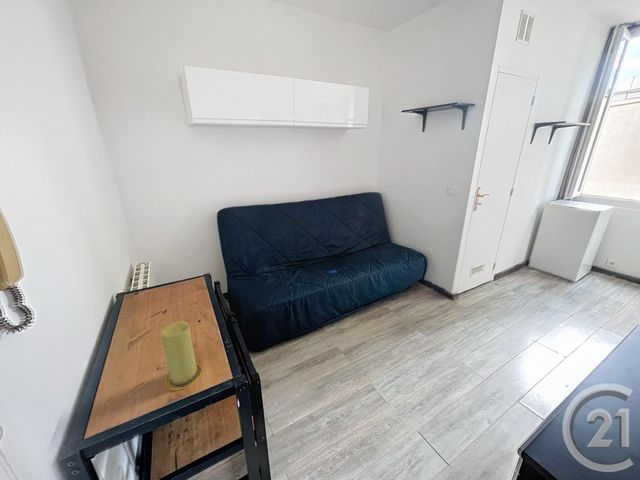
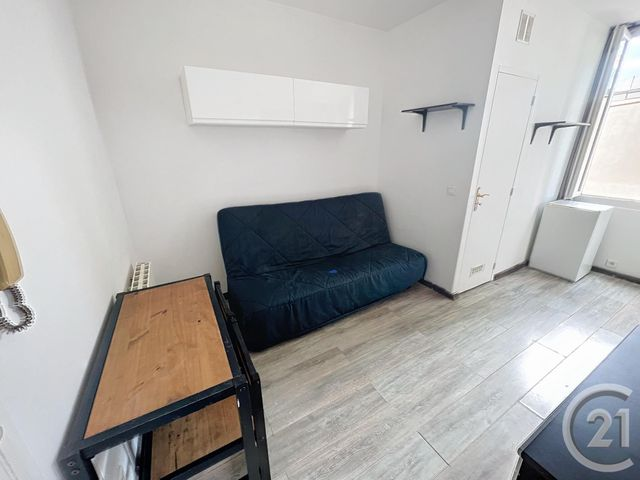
- candle (179, 352)
